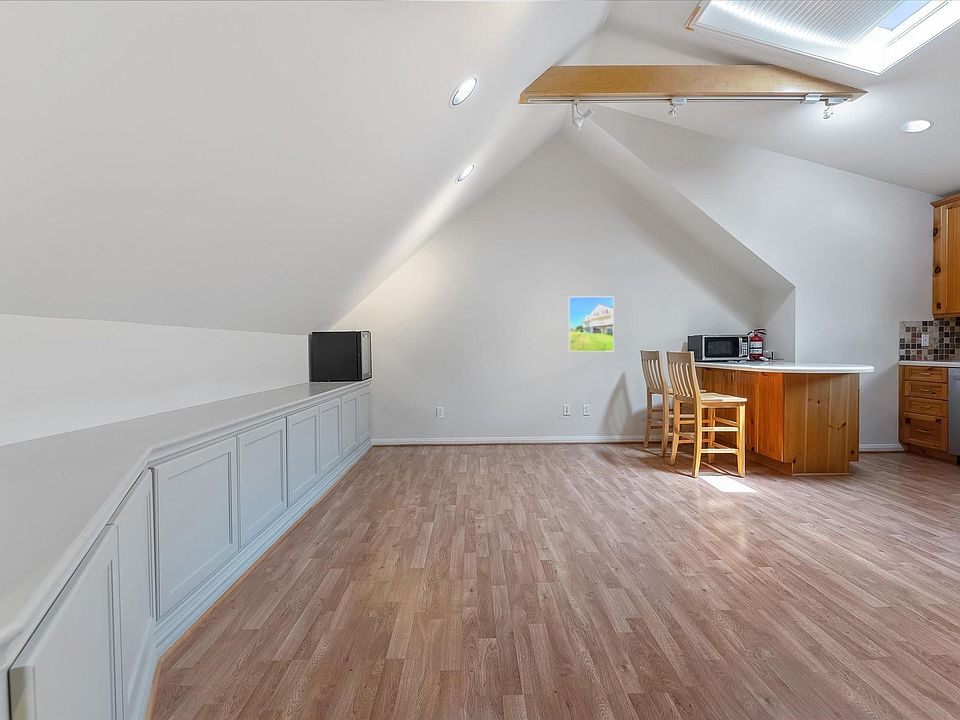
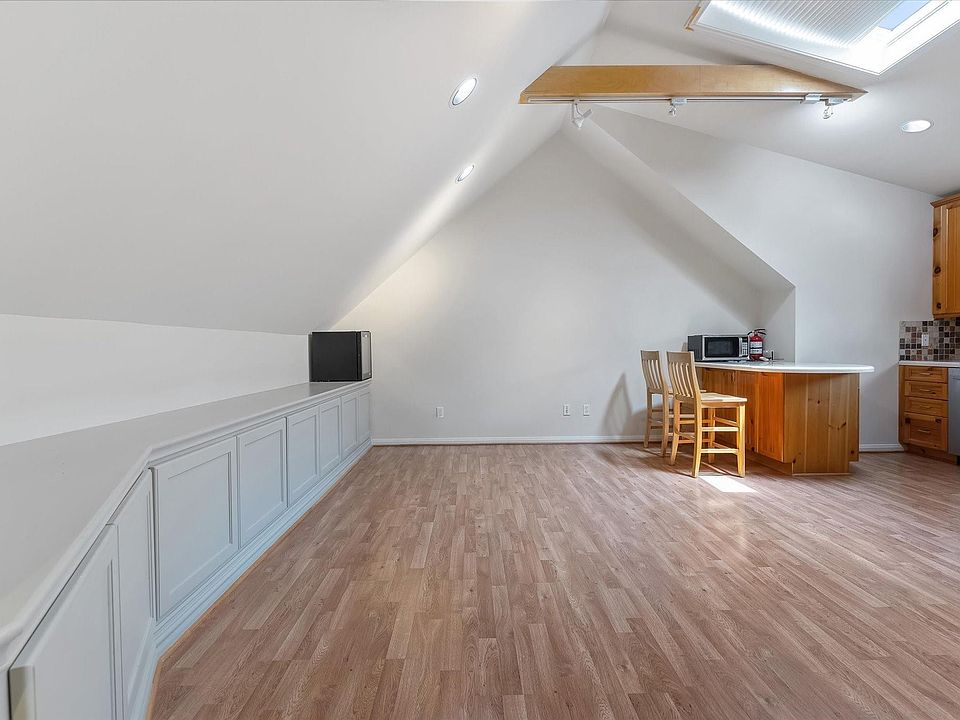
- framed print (591, 324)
